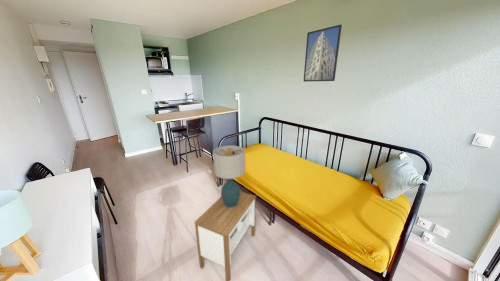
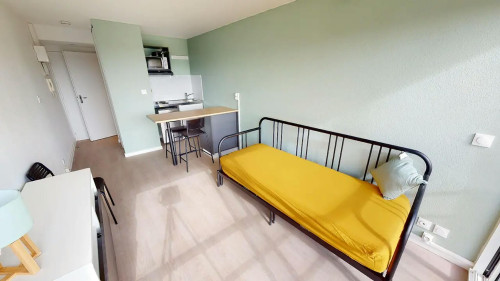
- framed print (320, 56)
- nightstand (228, 229)
- table lamp (230, 177)
